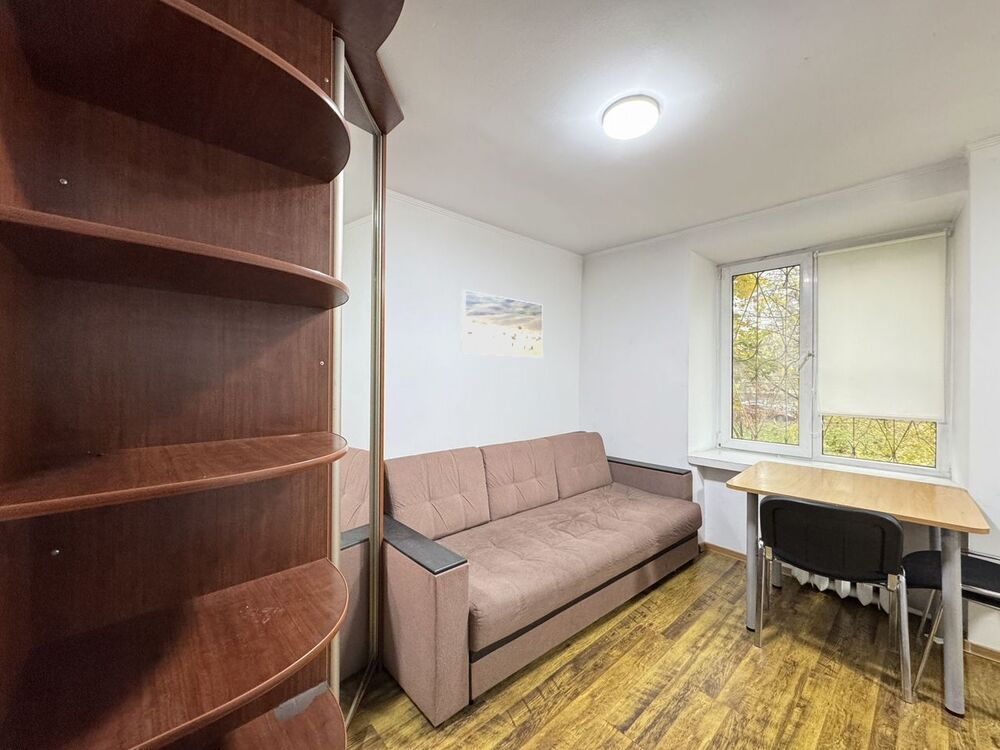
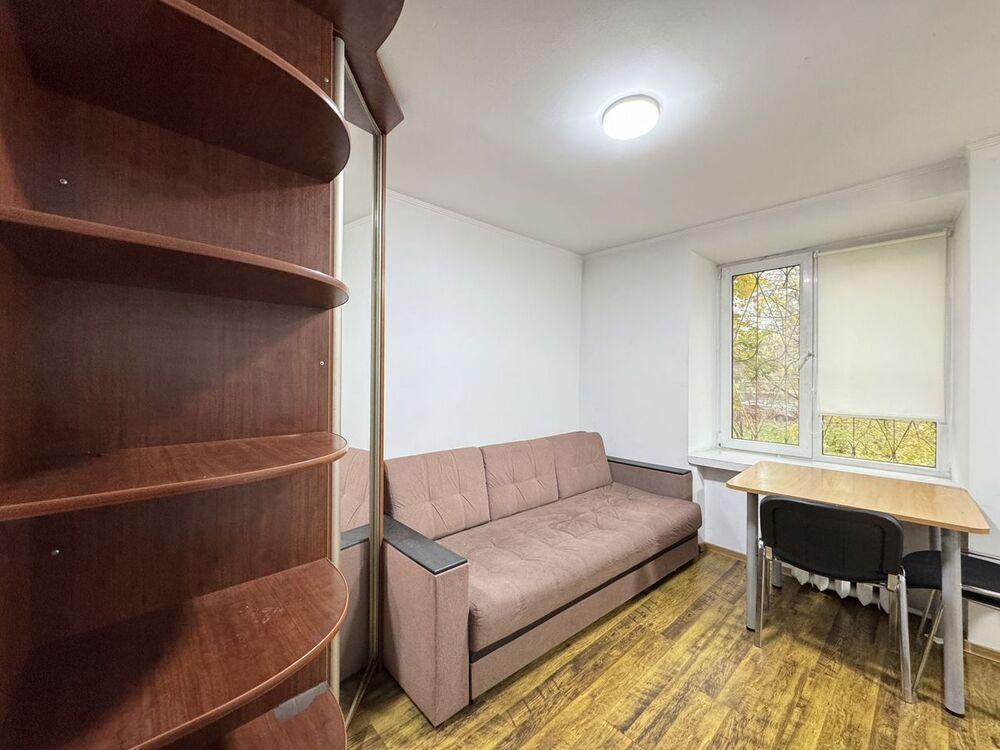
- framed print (505, 326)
